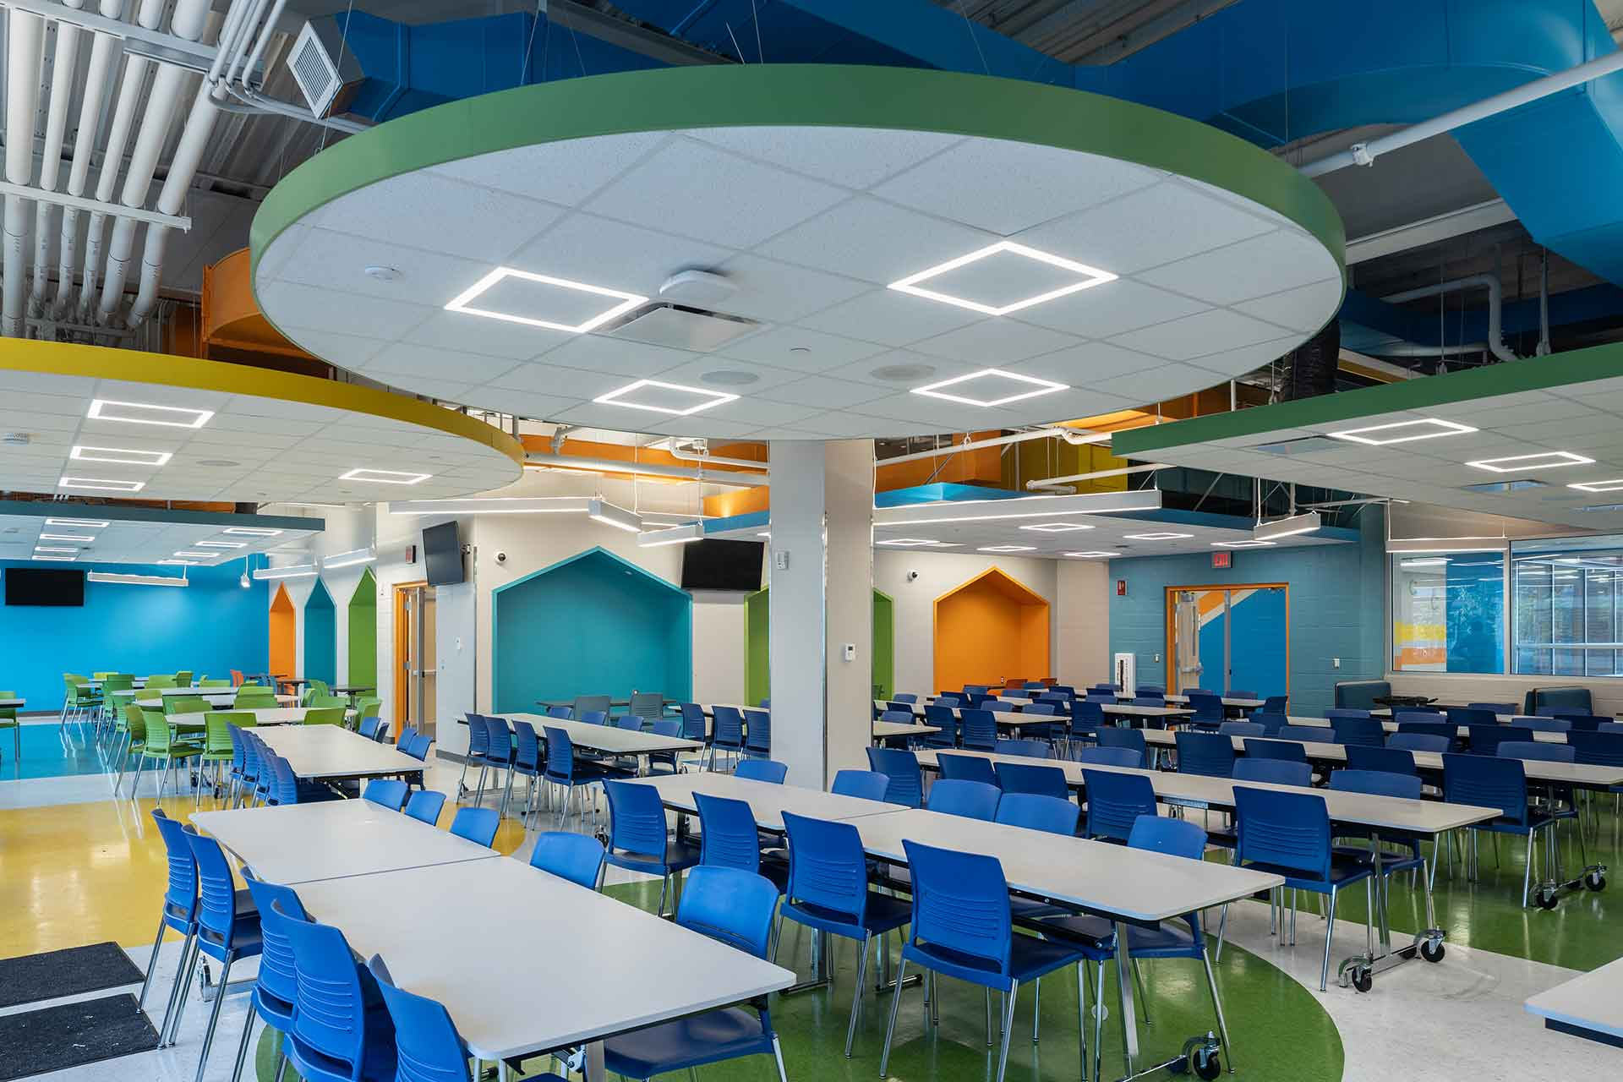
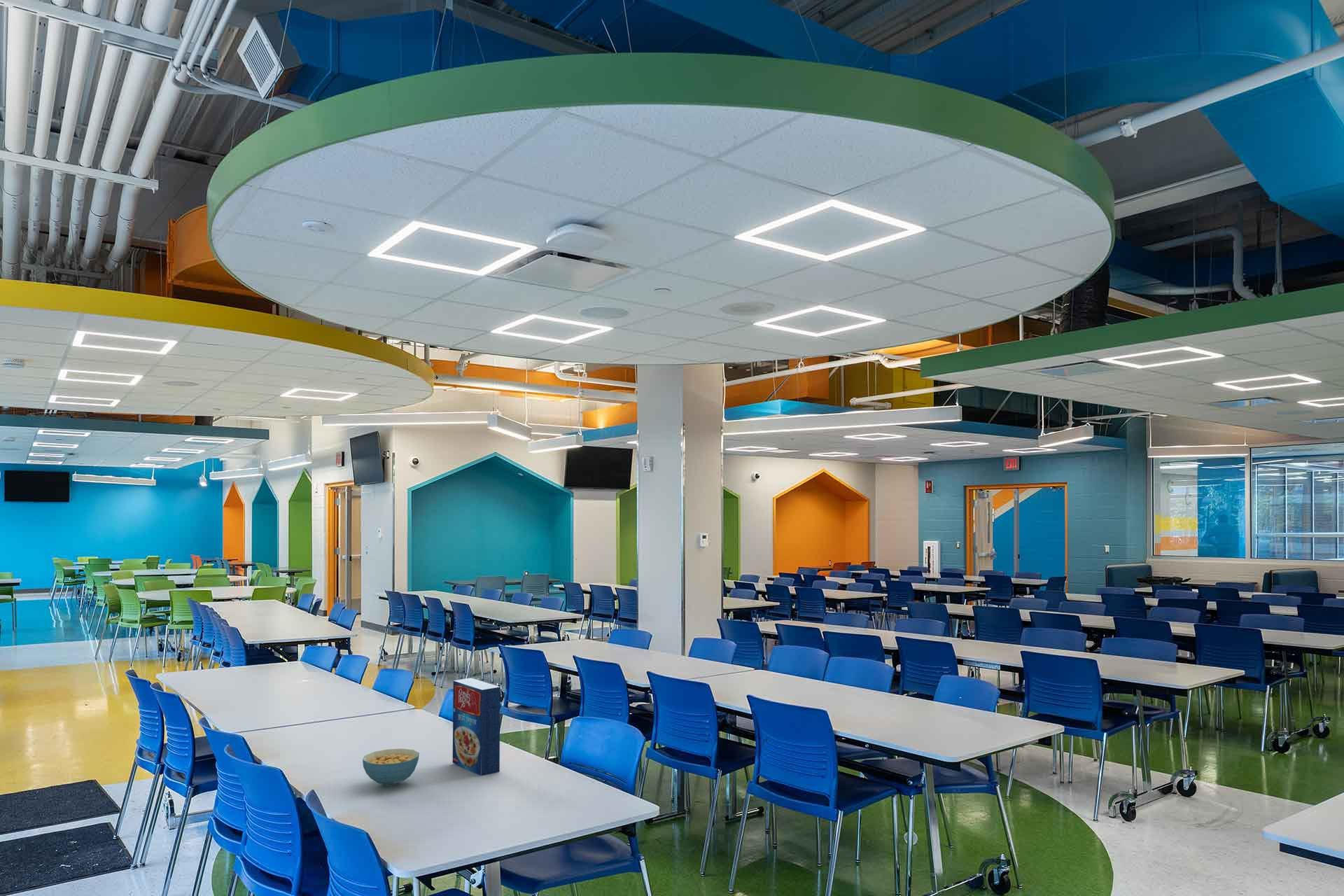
+ cereal bowl (391, 769)
+ cereal box (476, 725)
